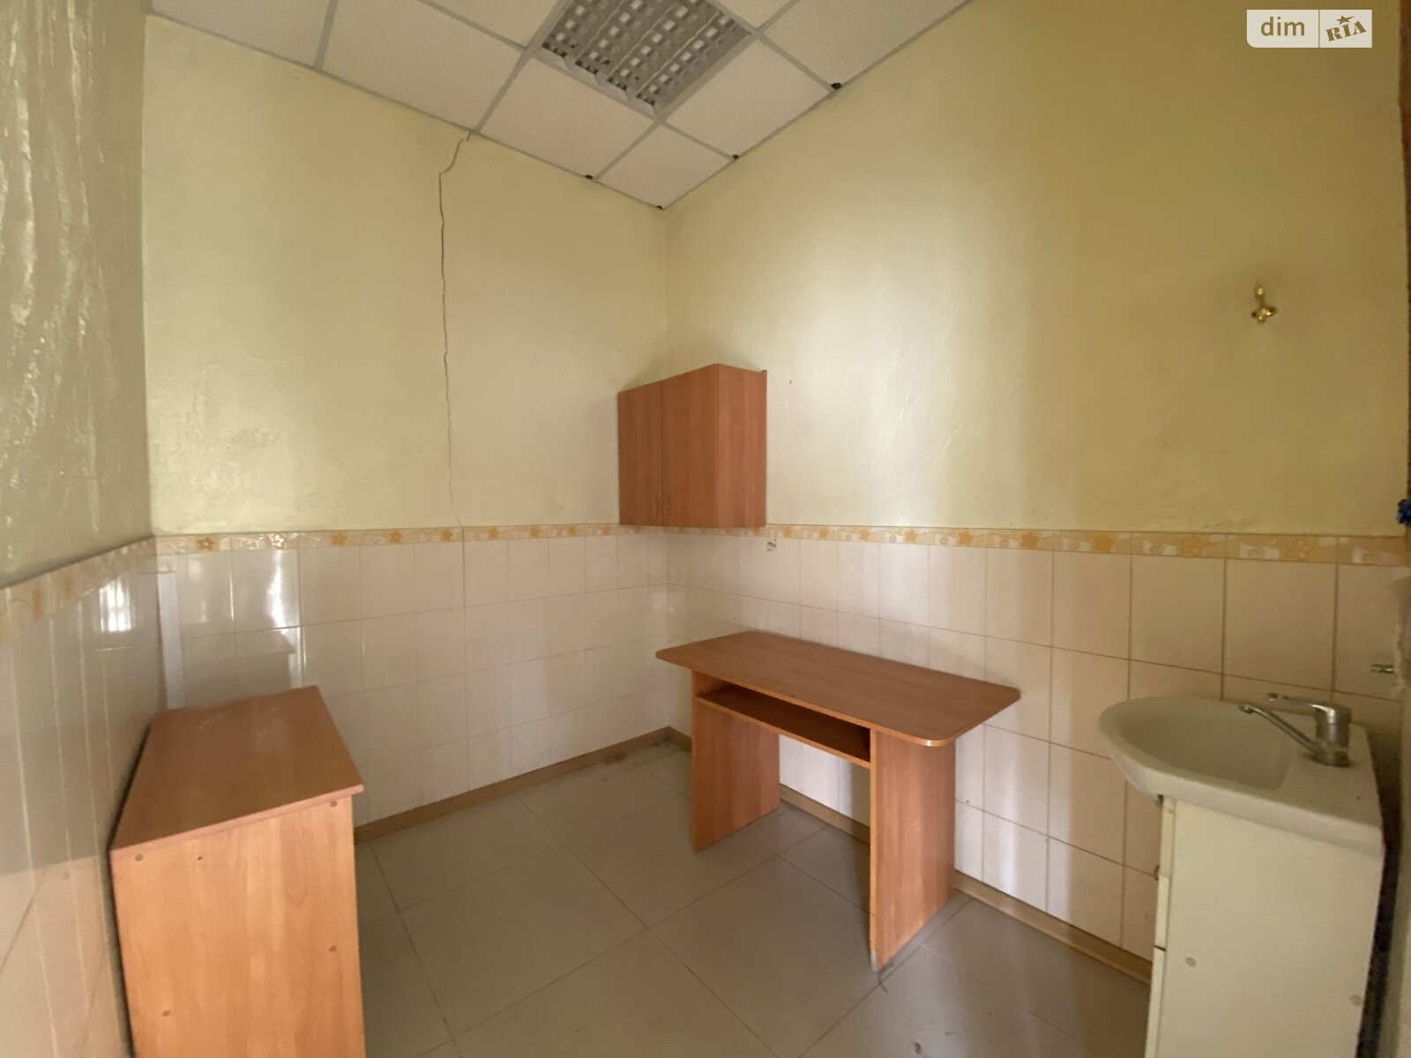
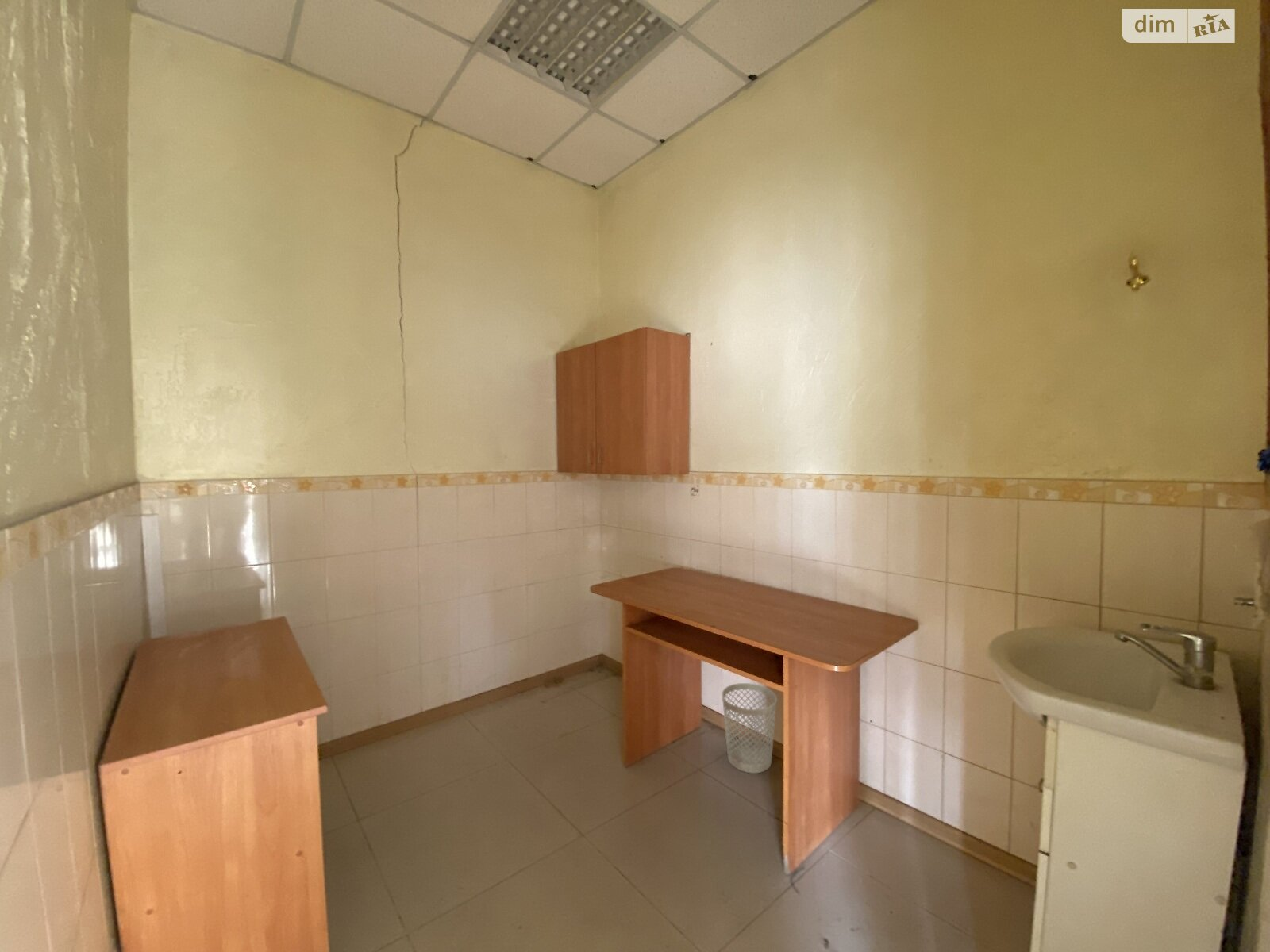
+ wastebasket (749, 727)
